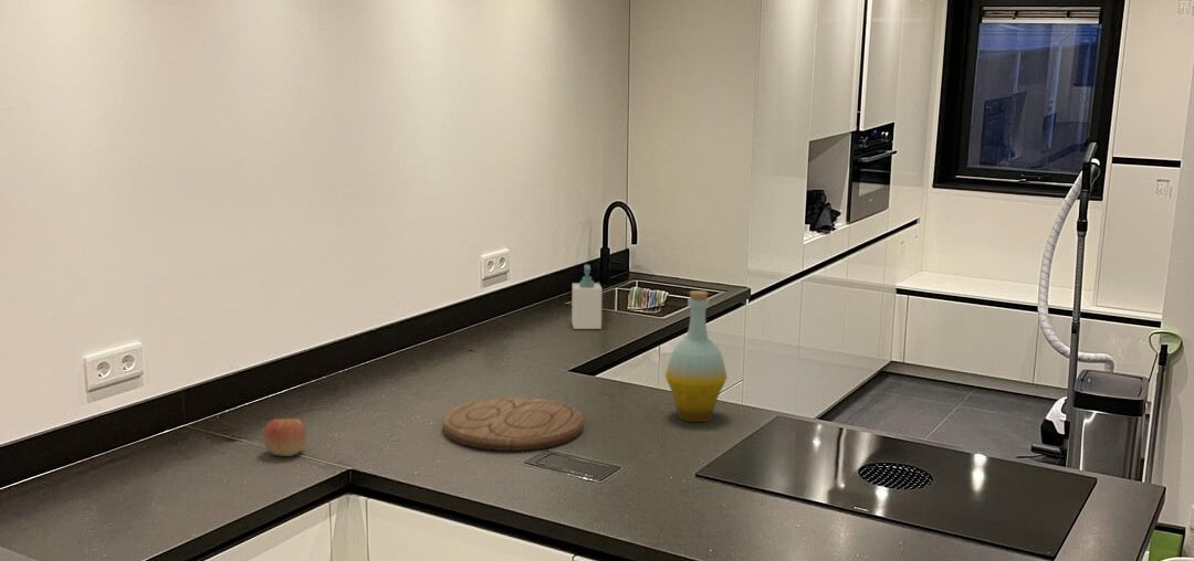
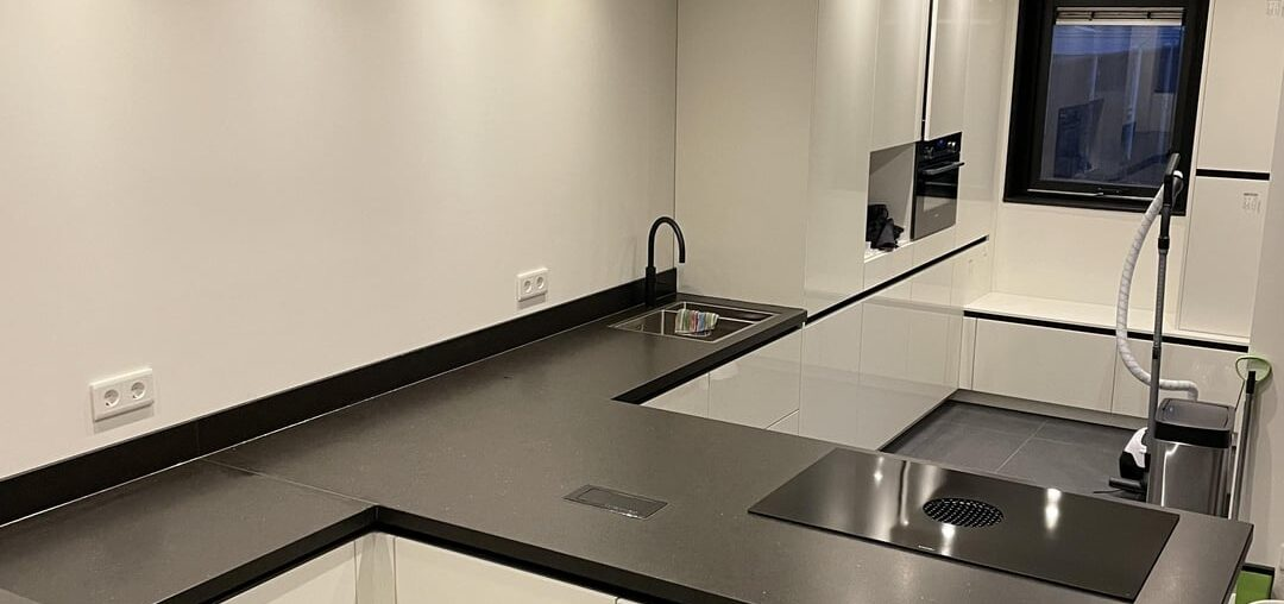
- apple (284, 435)
- soap bottle (586, 296)
- cutting board (513, 422)
- bottle (696, 354)
